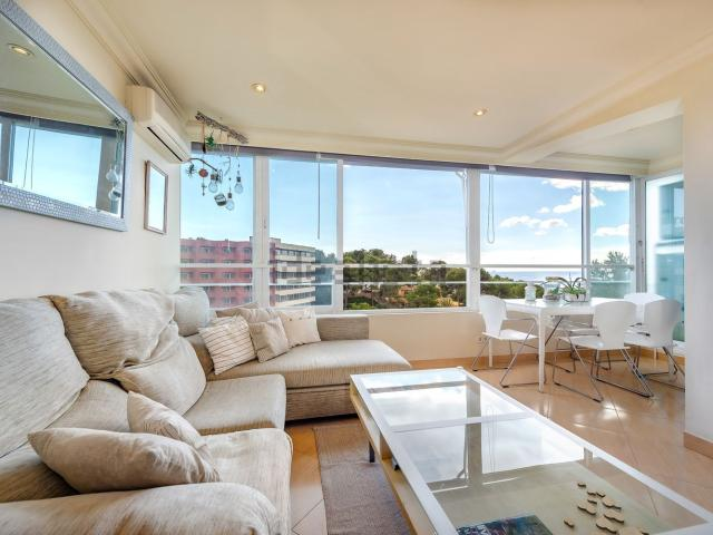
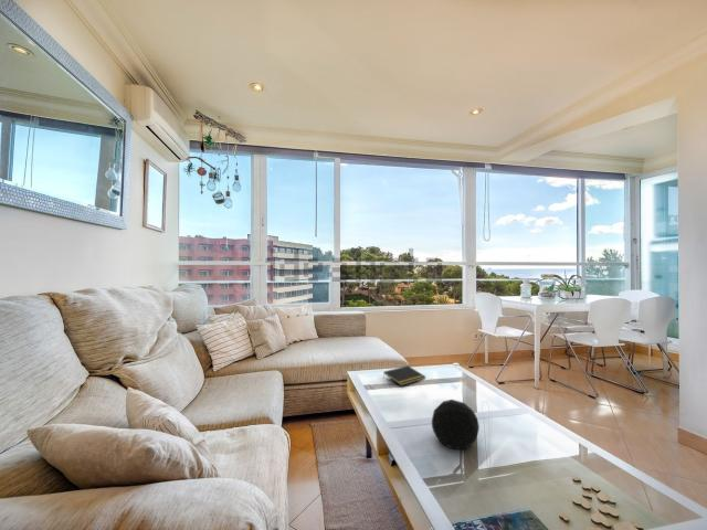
+ decorative orb (454, 423)
+ notepad (404, 374)
